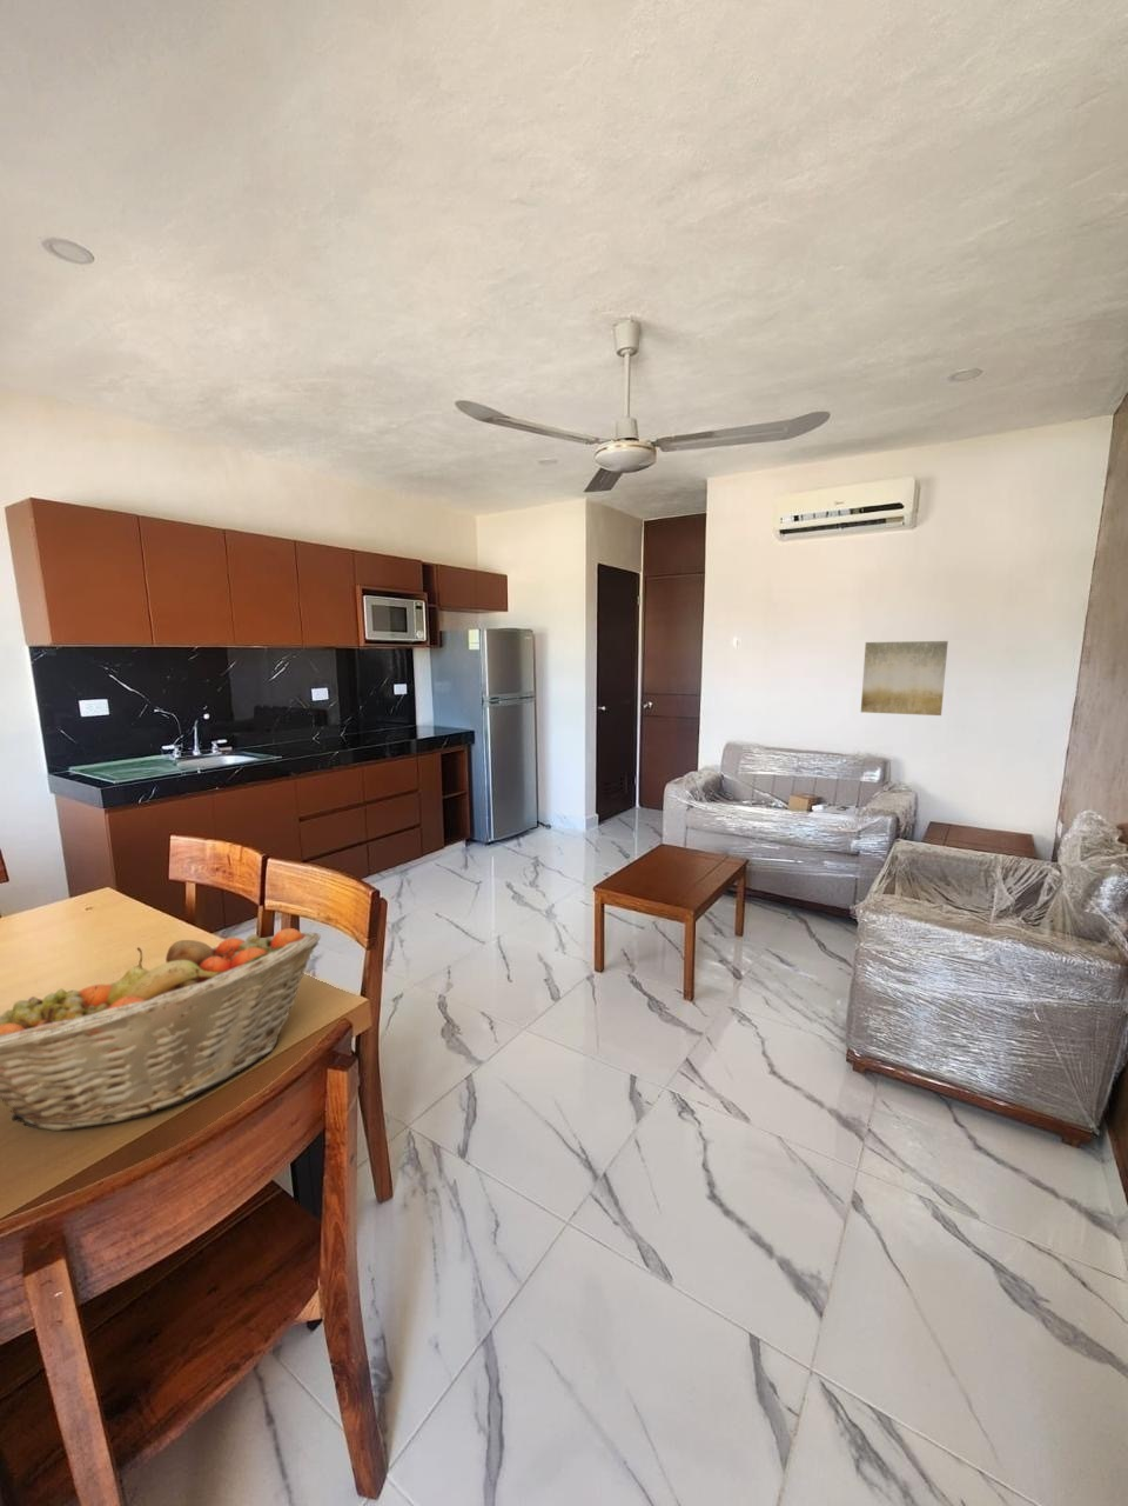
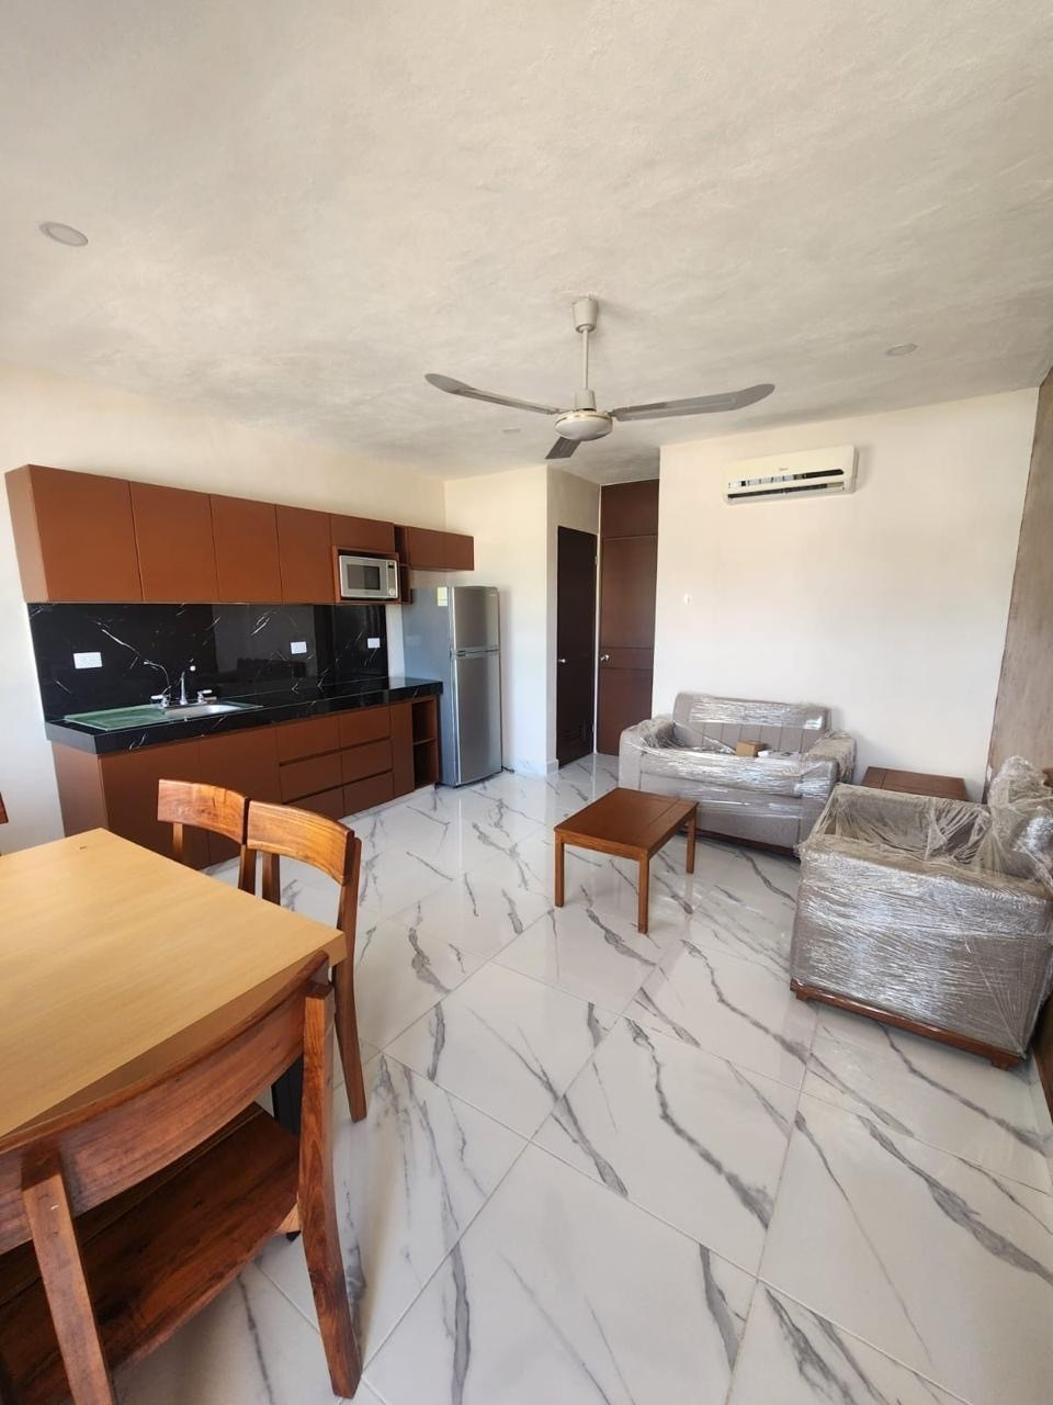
- fruit basket (156, 1006)
- wall art (903, 678)
